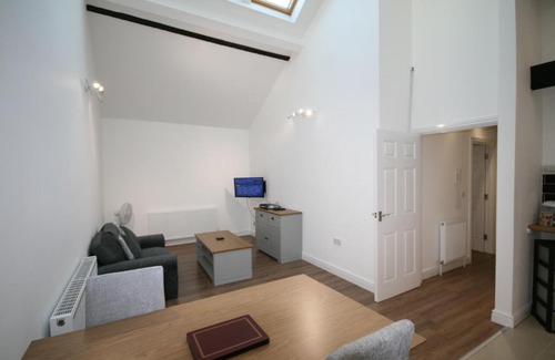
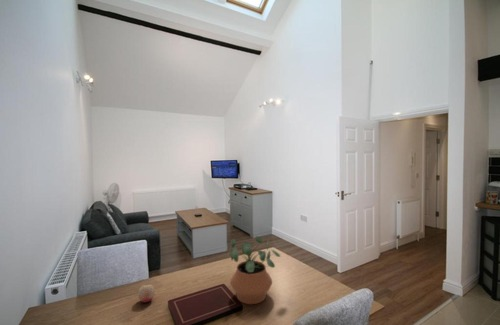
+ fruit (146, 292)
+ potted plant (256, 266)
